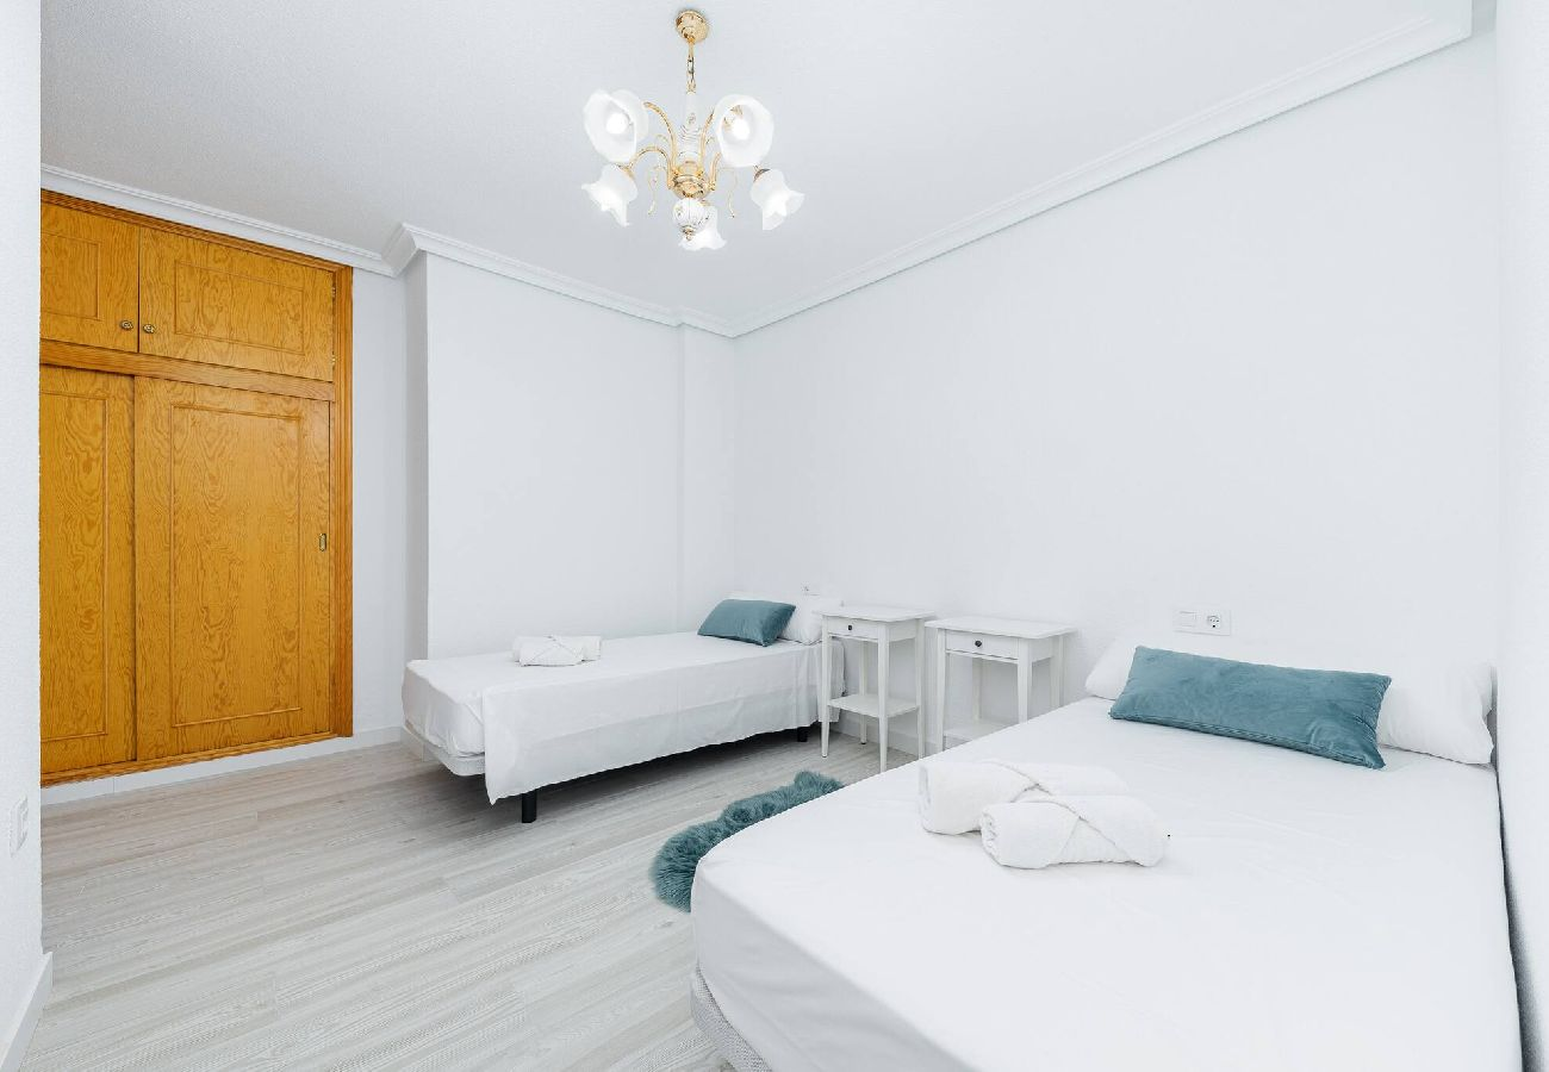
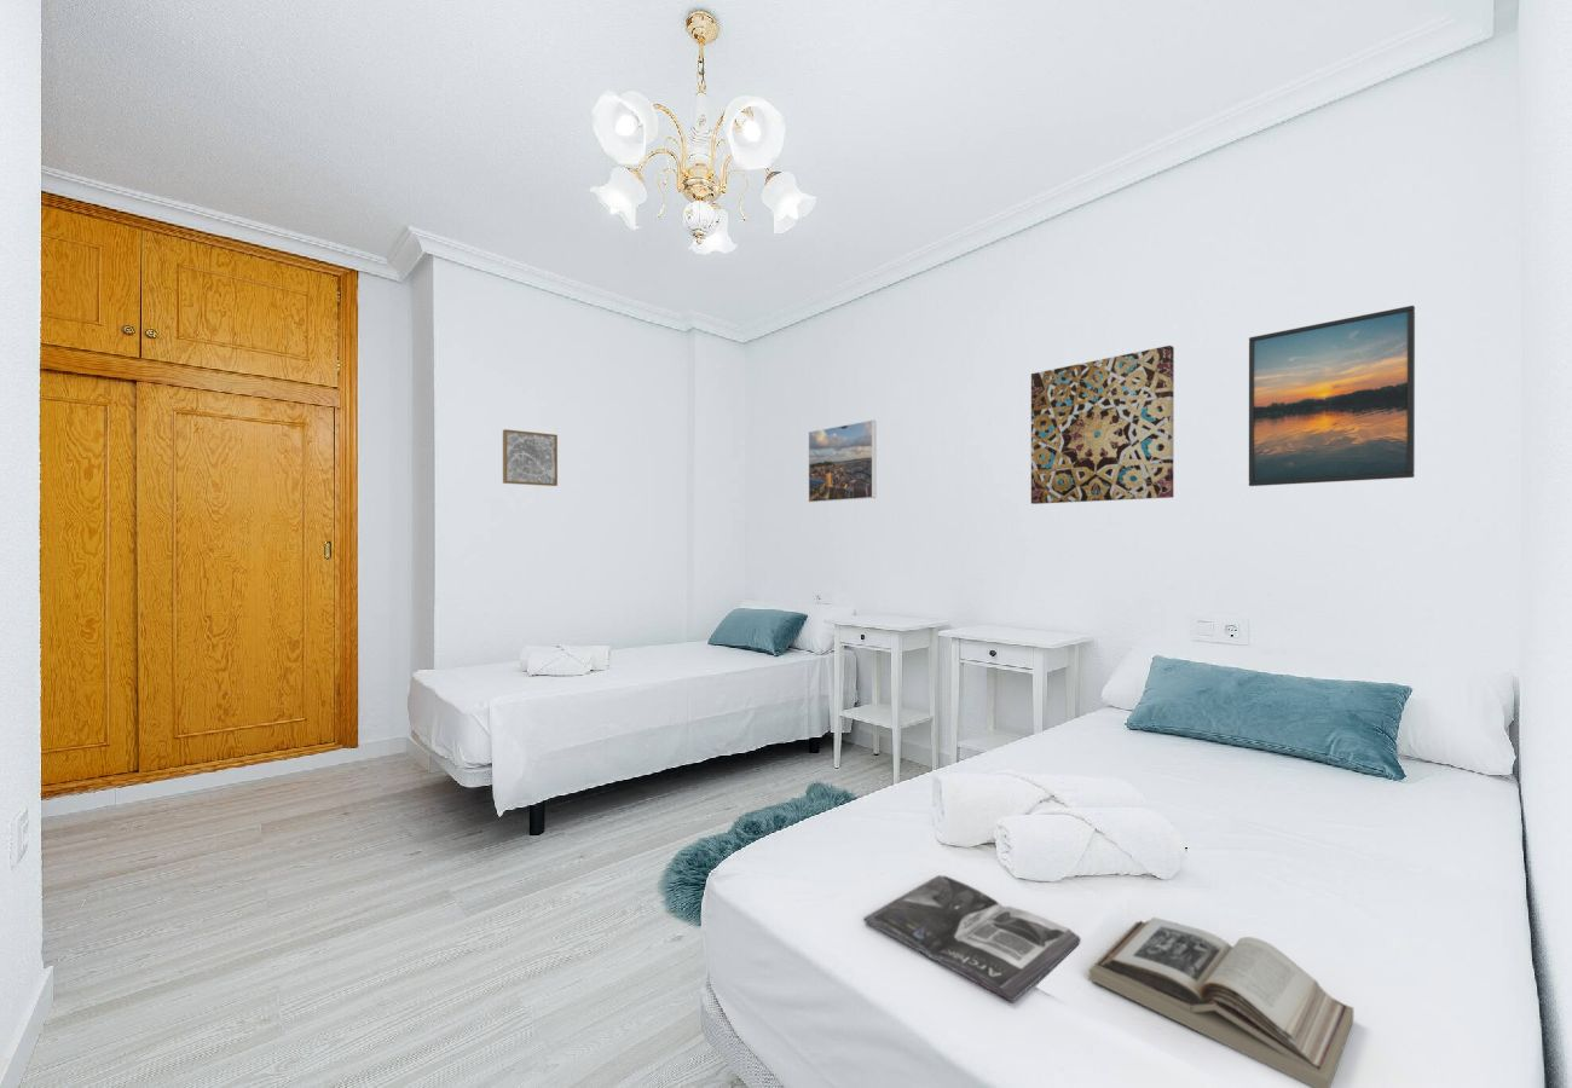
+ wall art (1097, 430)
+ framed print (840, 463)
+ wall art (530, 458)
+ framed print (1325, 403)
+ book (1215, 974)
+ magazine (969, 927)
